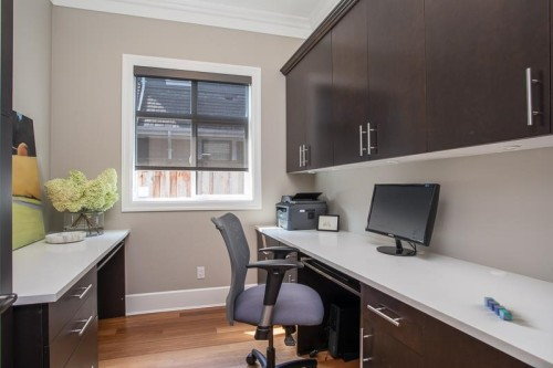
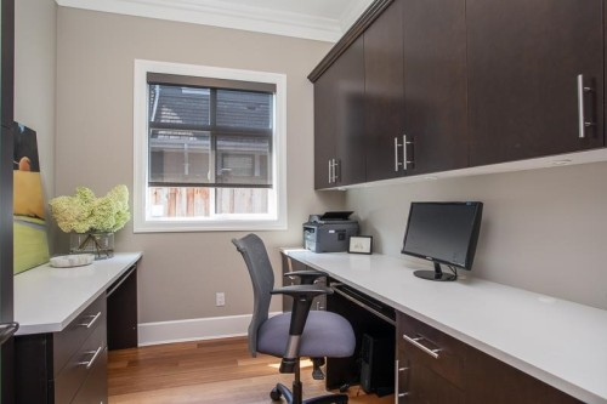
- sticky notes (497, 307)
